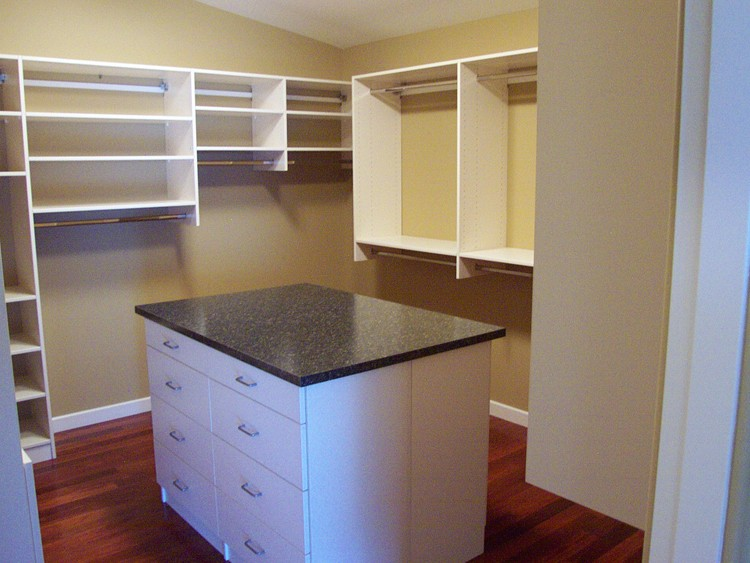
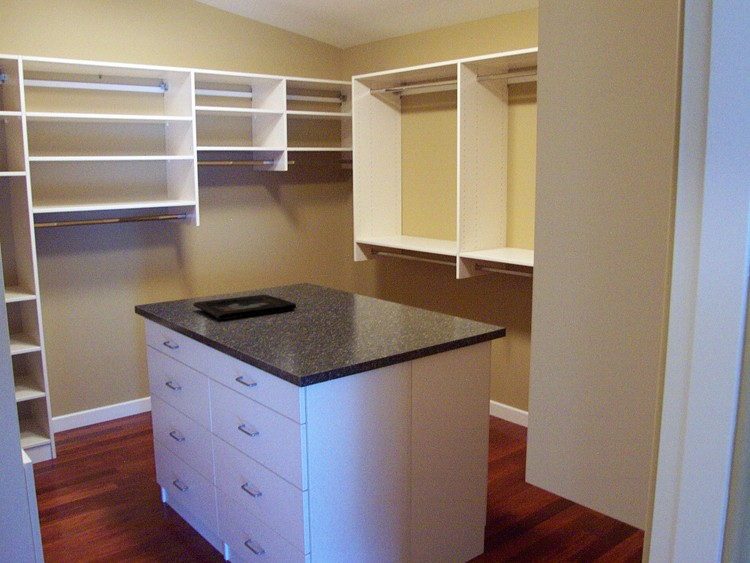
+ decorative tray (244, 306)
